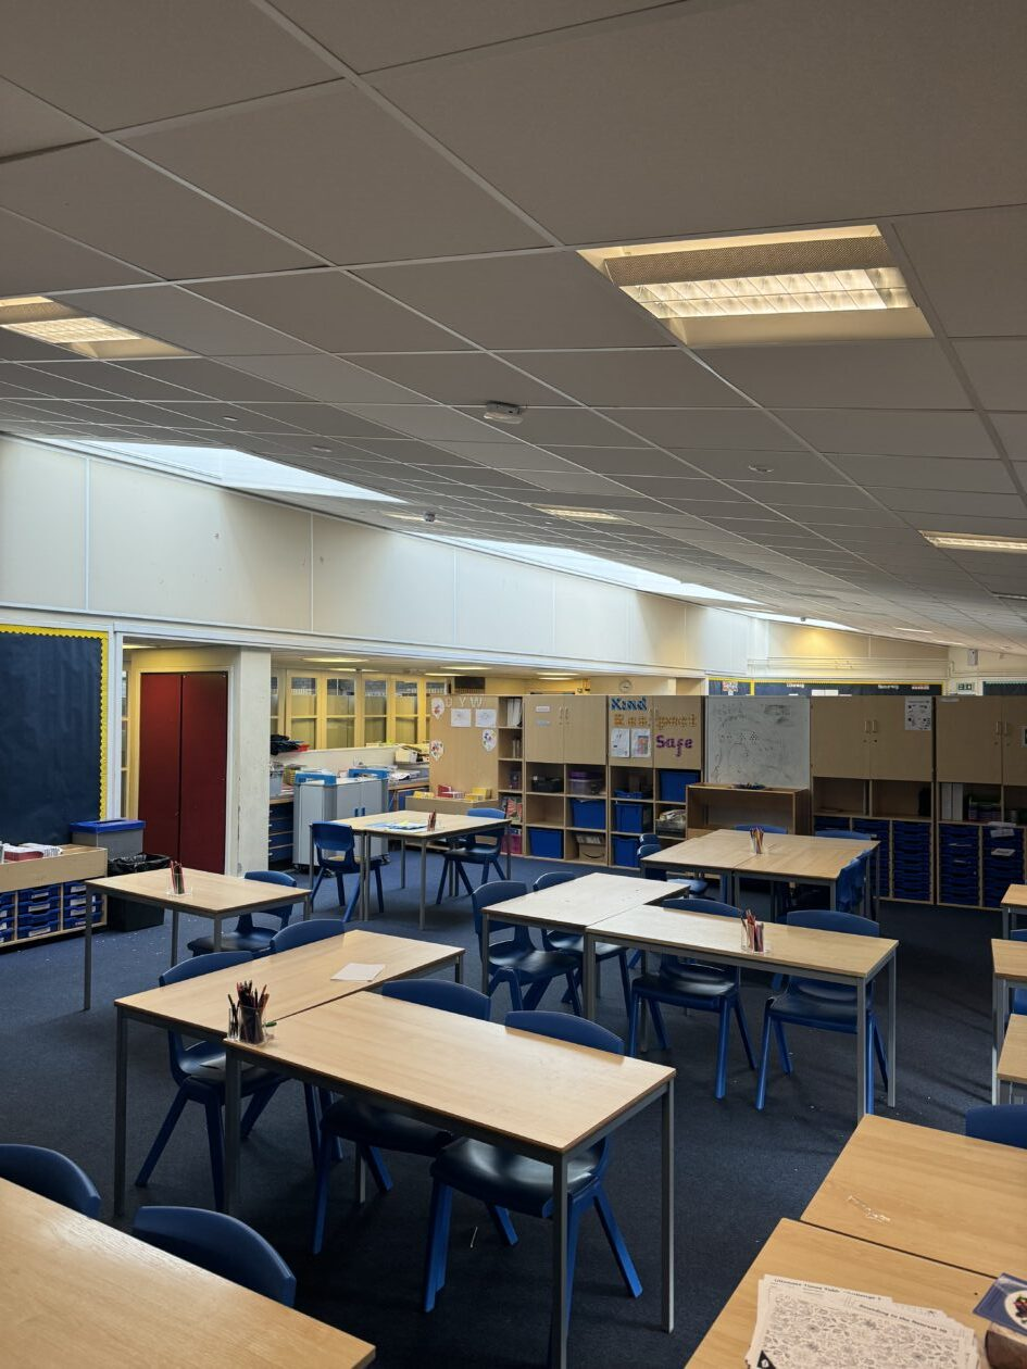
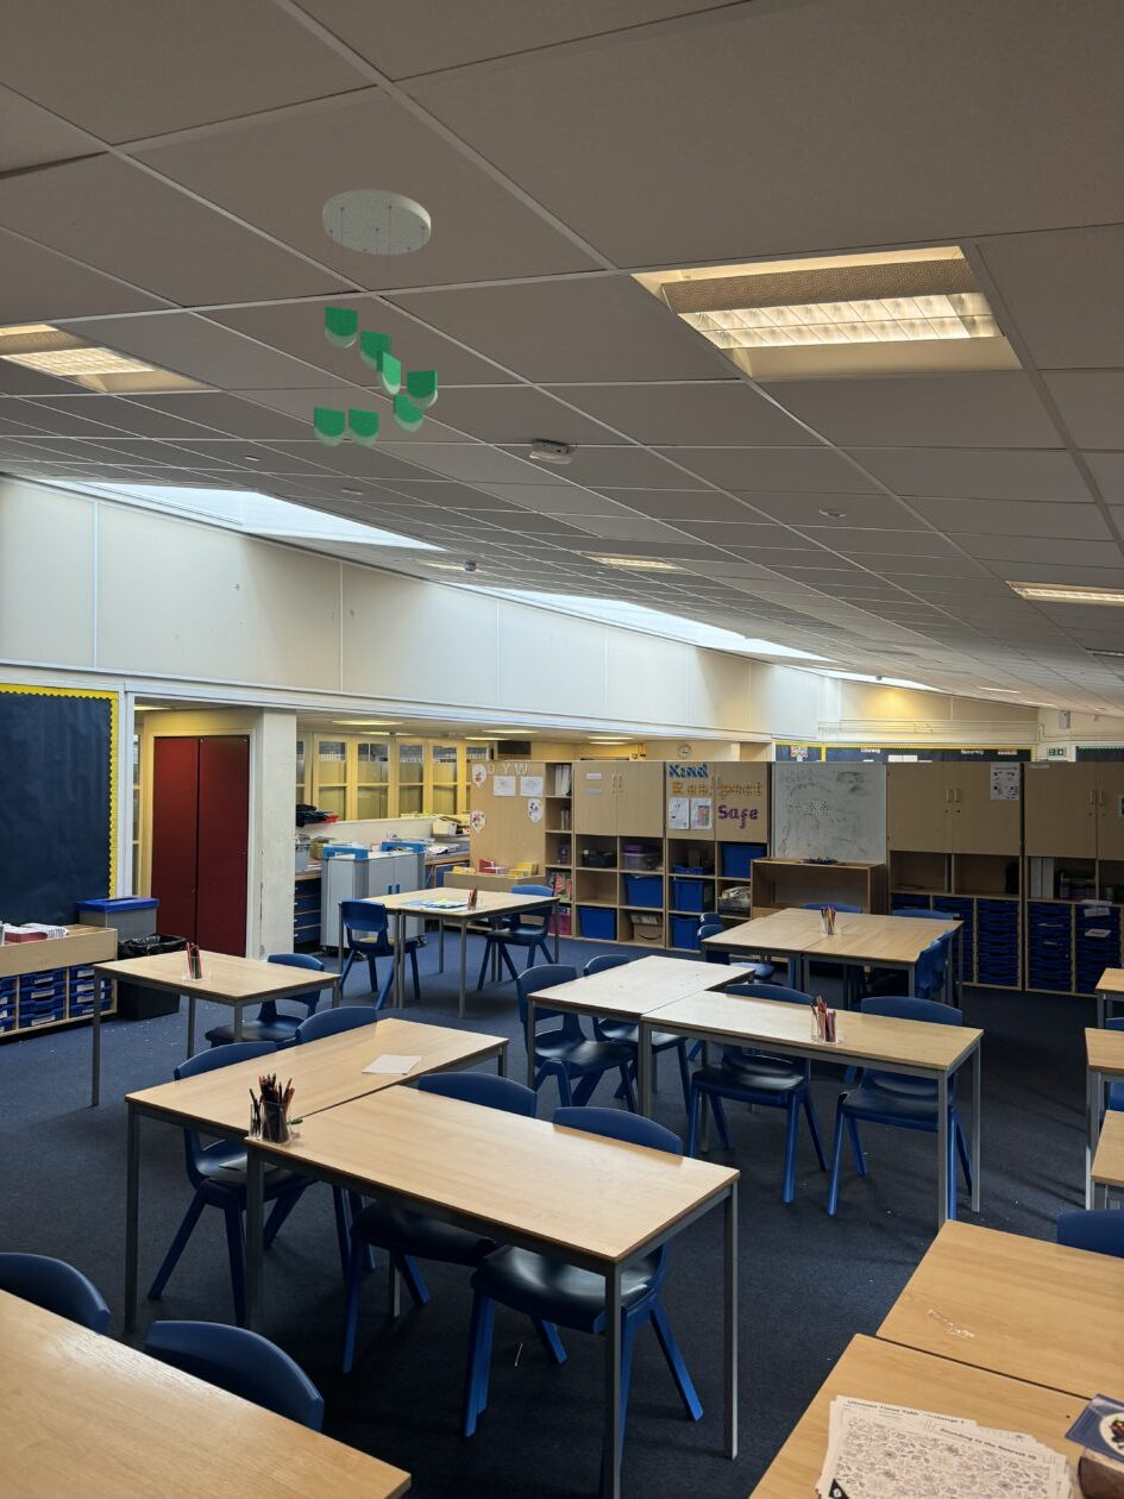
+ ceiling mobile (376, 330)
